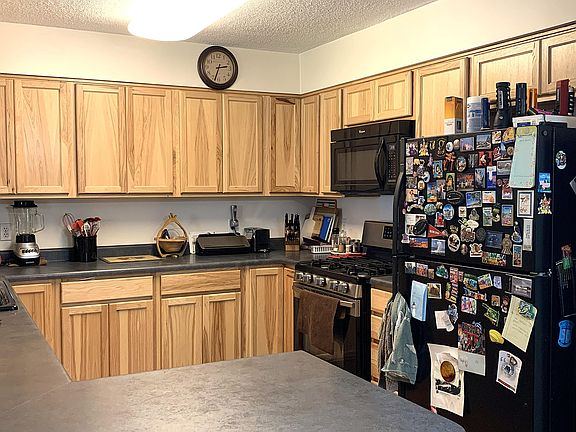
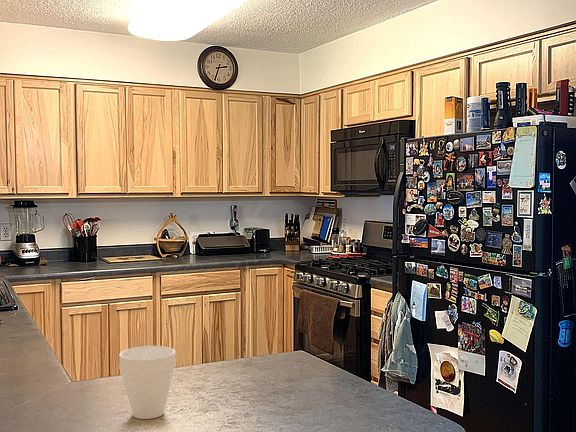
+ cup (148, 383)
